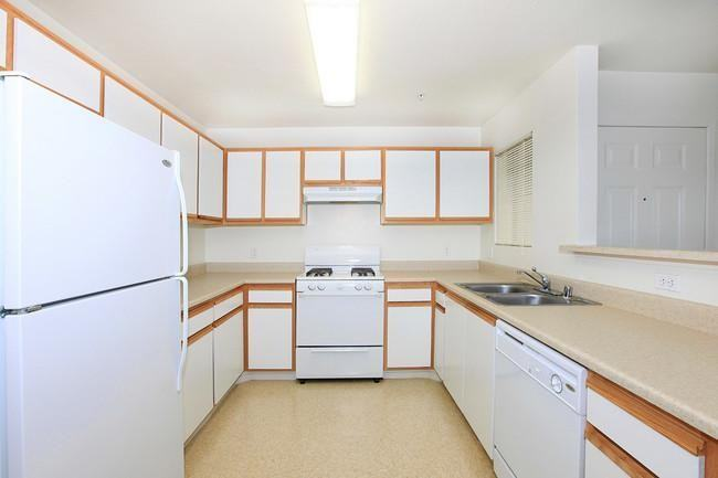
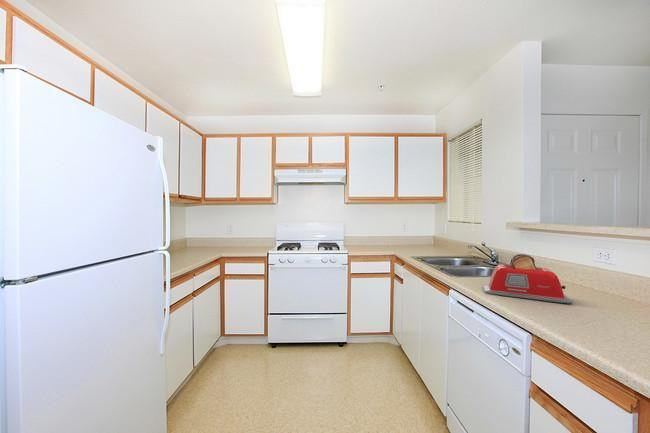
+ toaster (523, 274)
